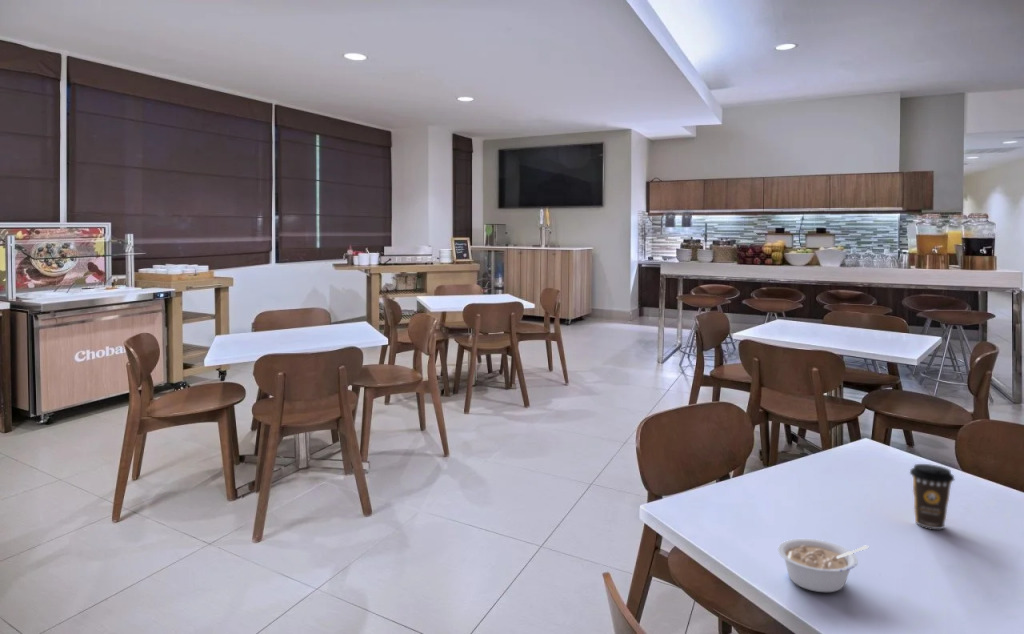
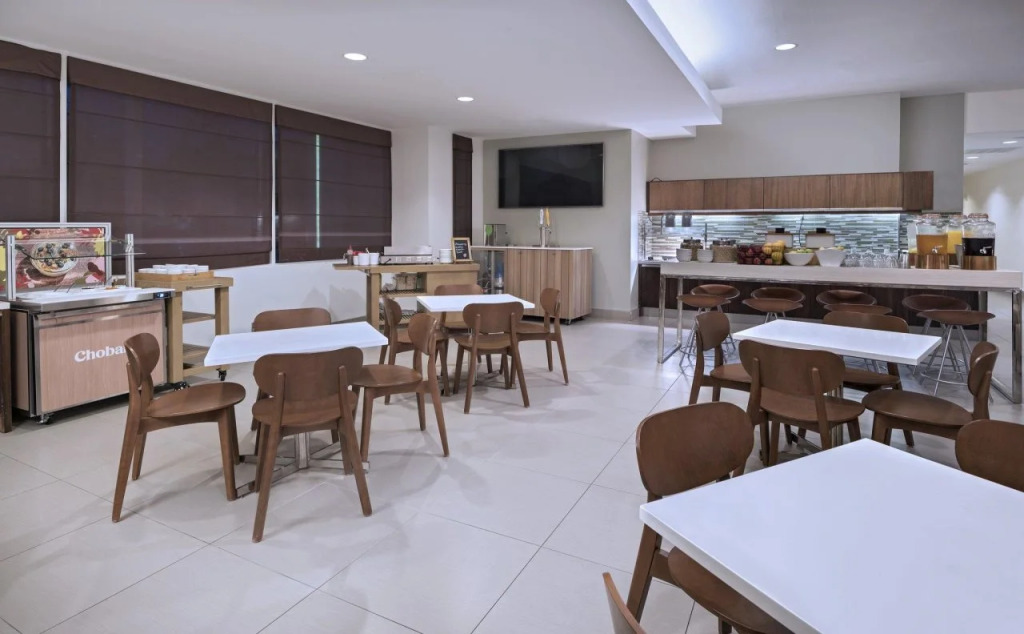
- legume (818, 563)
- coffee cup (930, 496)
